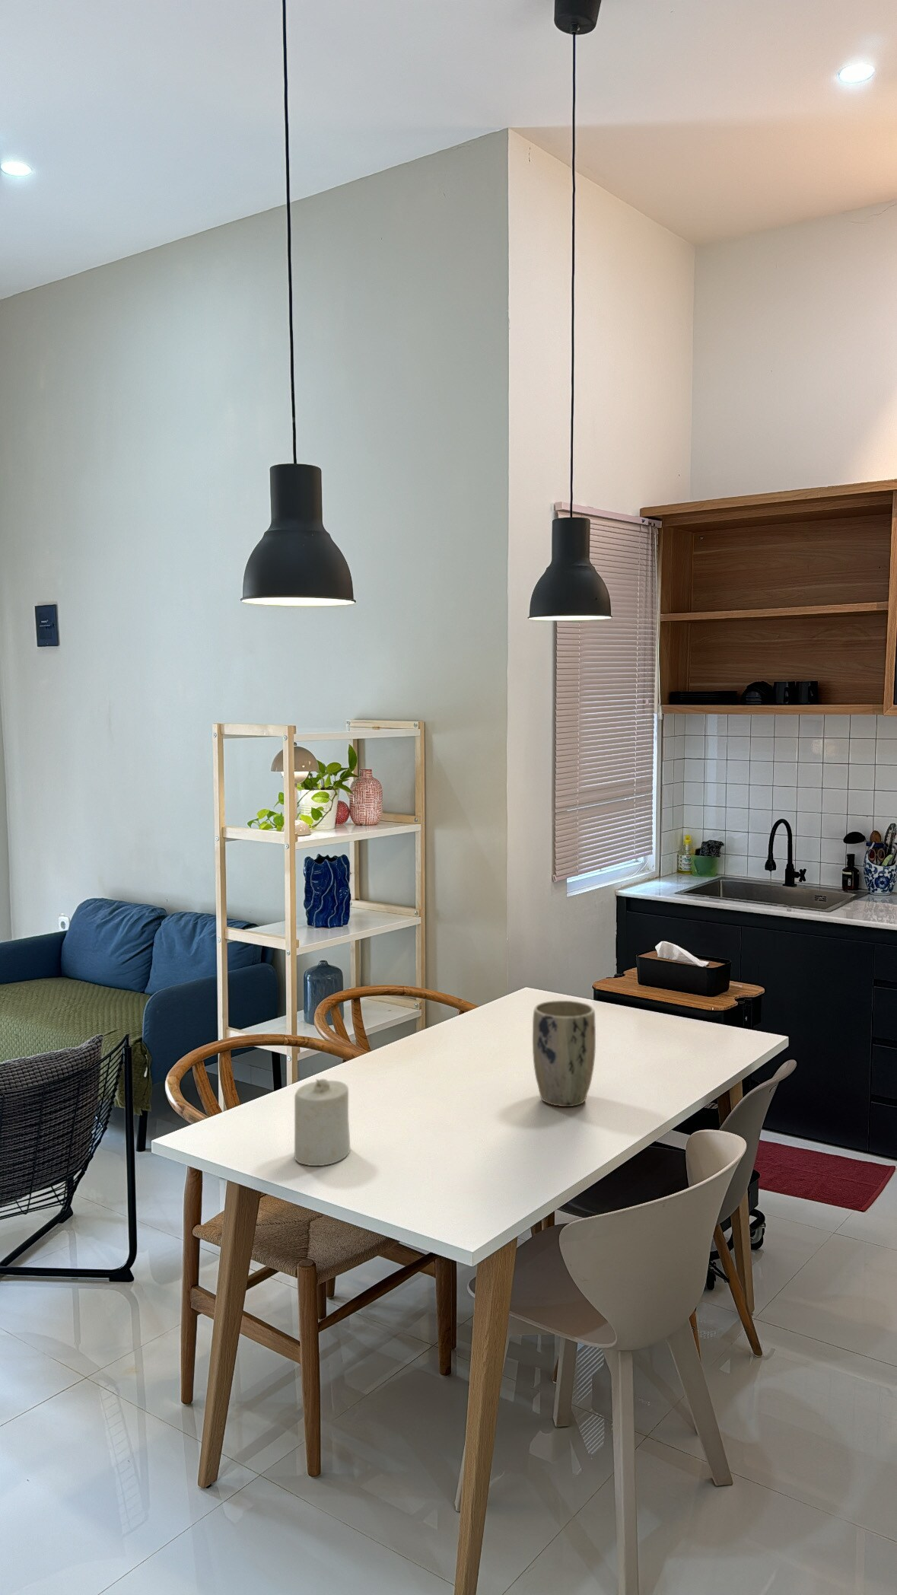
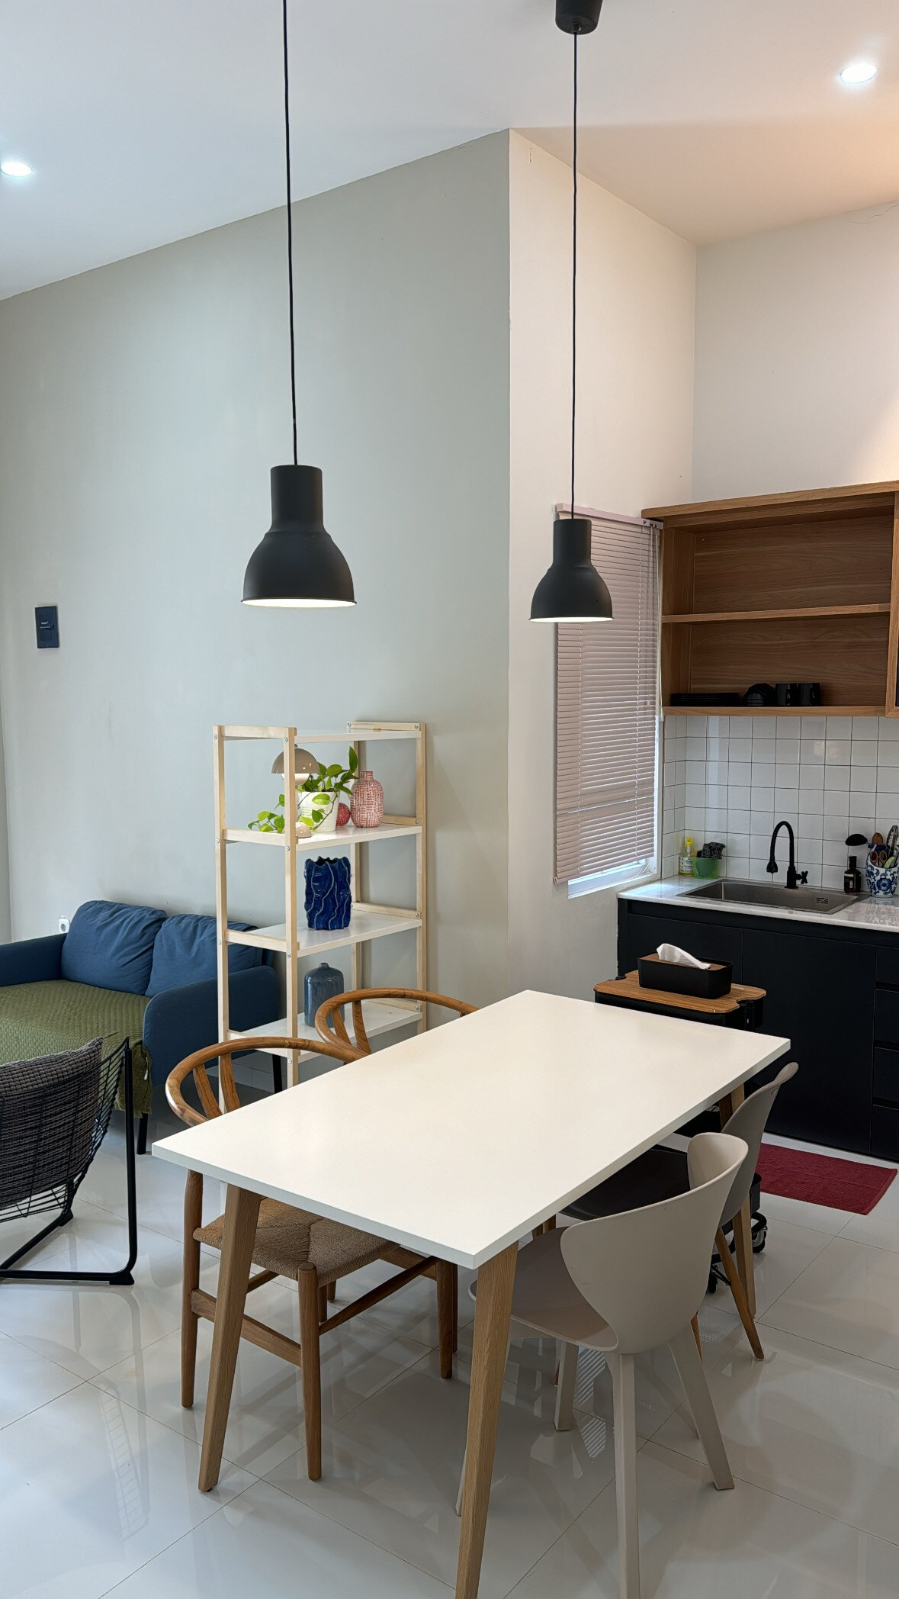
- candle (322, 1115)
- plant pot (563, 1053)
